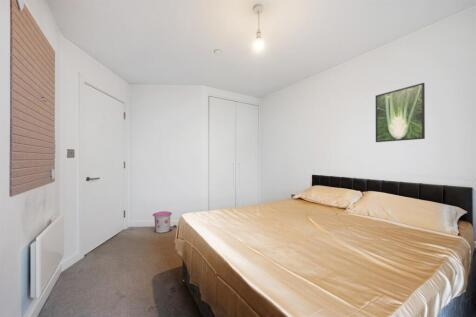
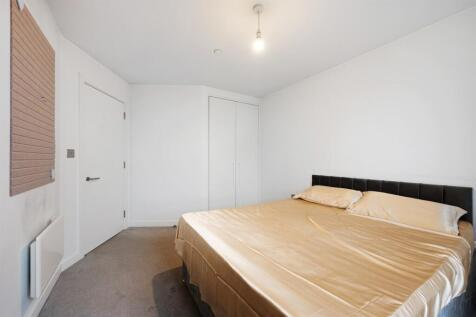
- trash can (162, 221)
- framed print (397, 115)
